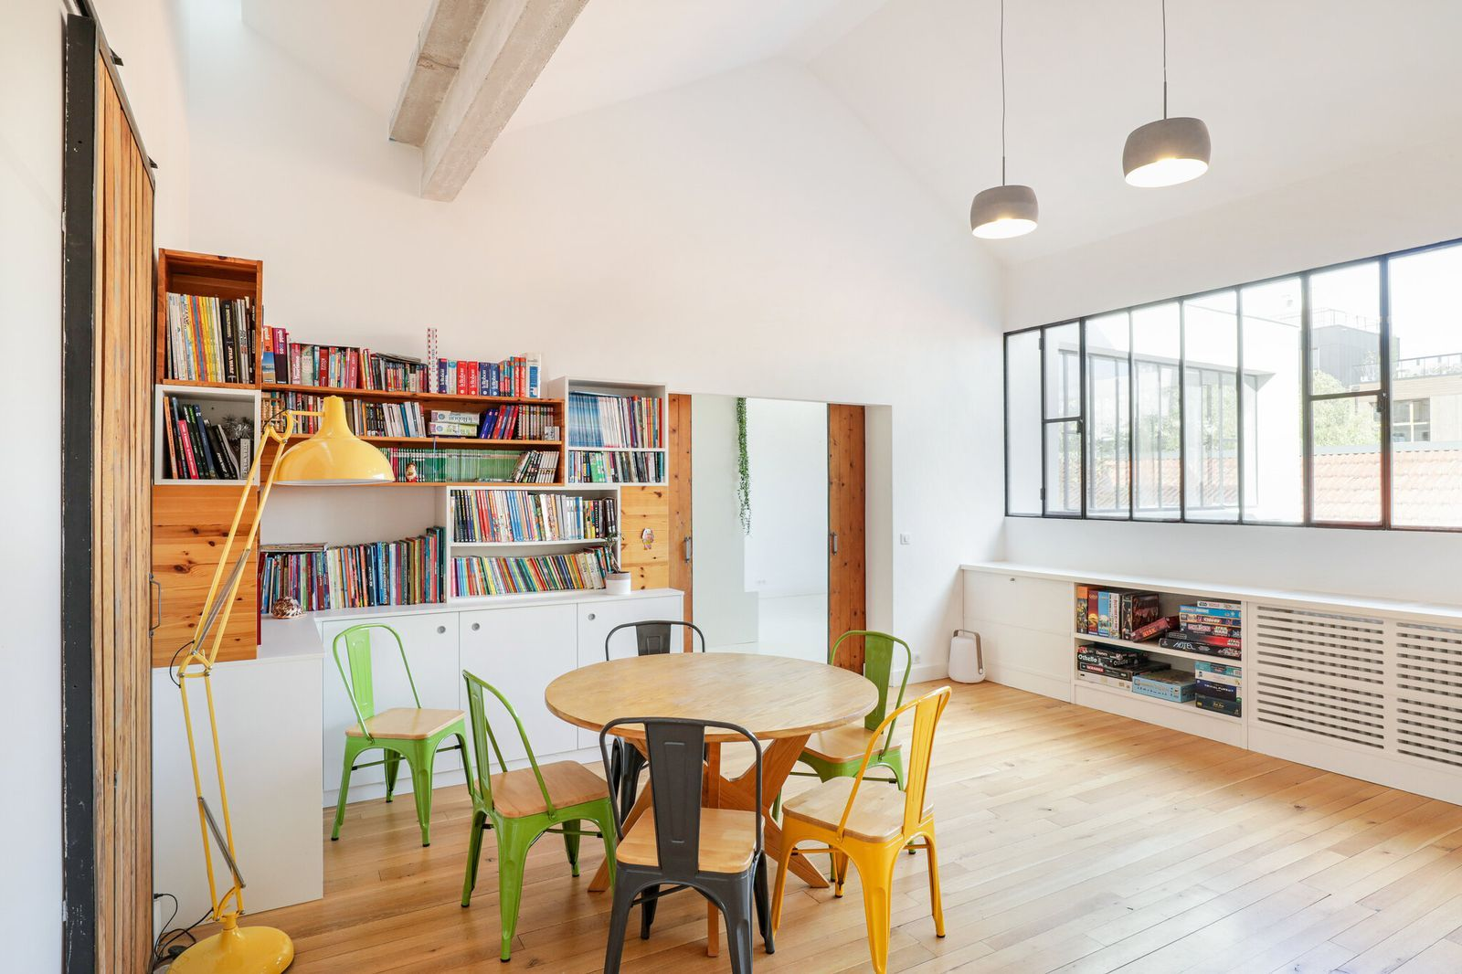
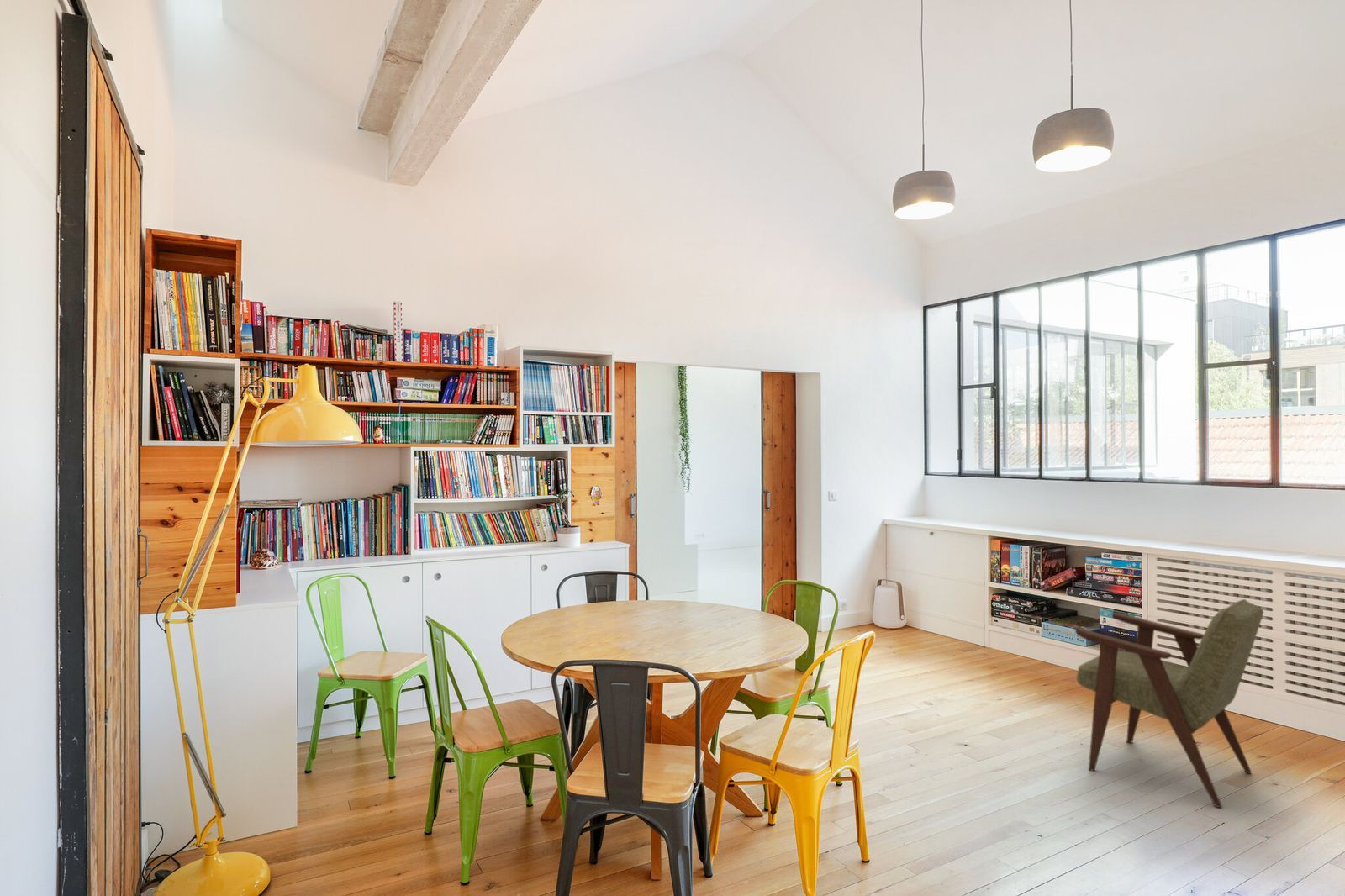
+ armchair (1168, 683)
